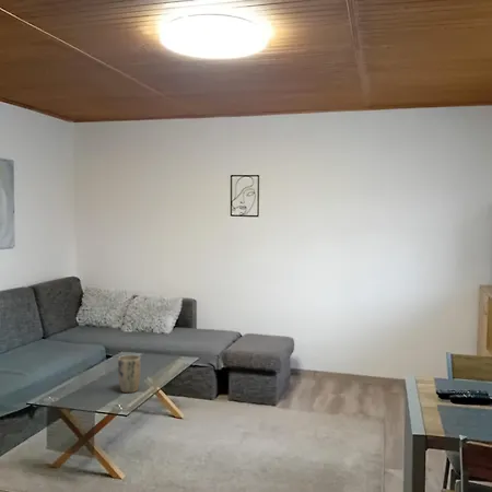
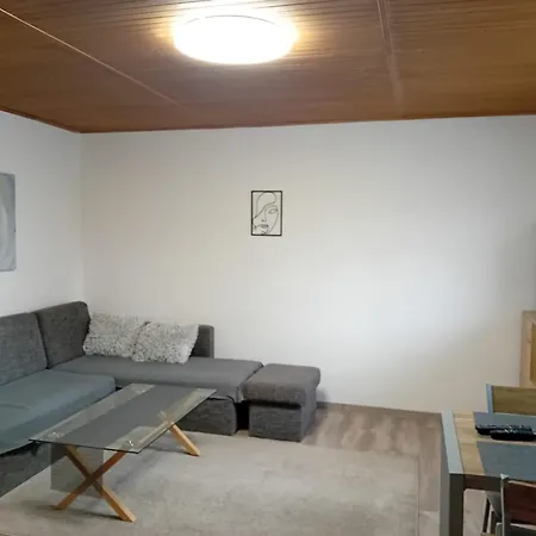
- plant pot (129, 374)
